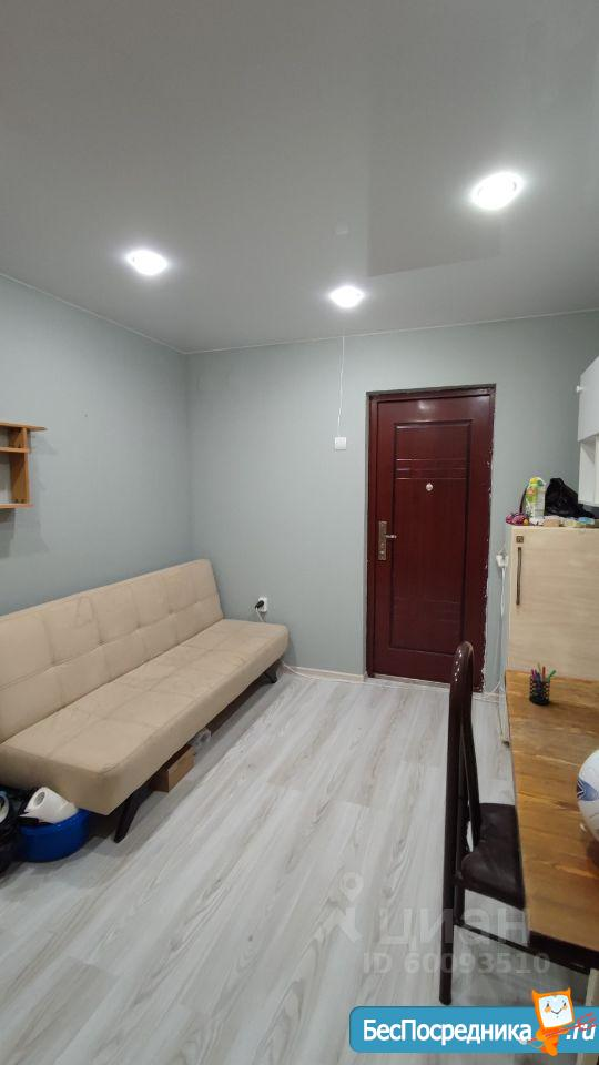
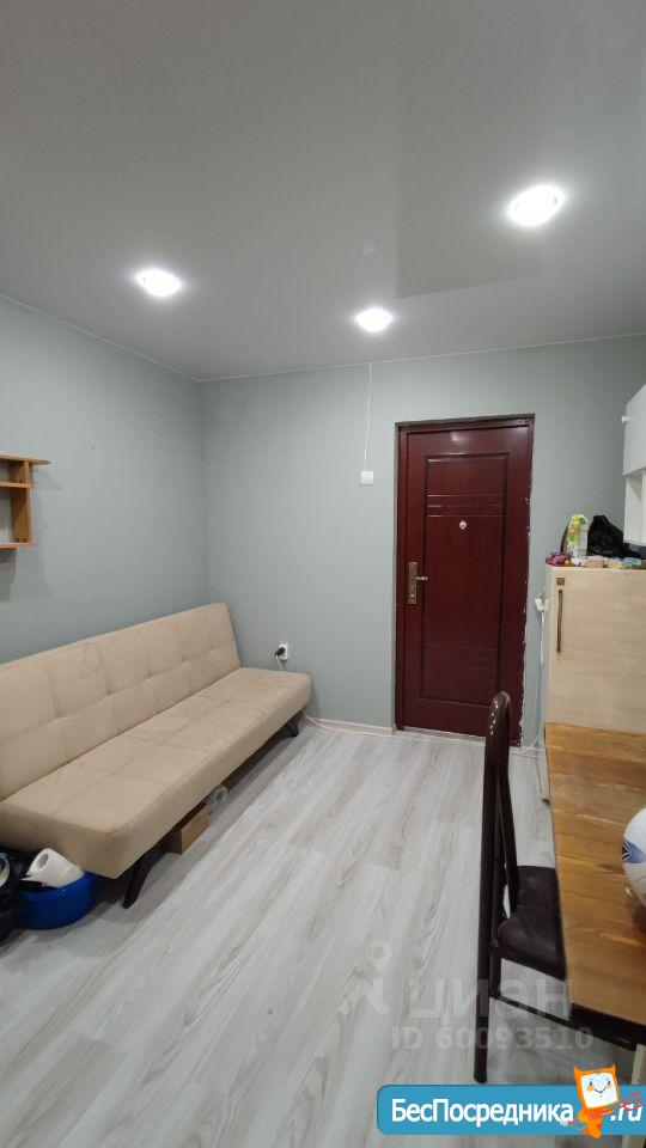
- pen holder (542, 682)
